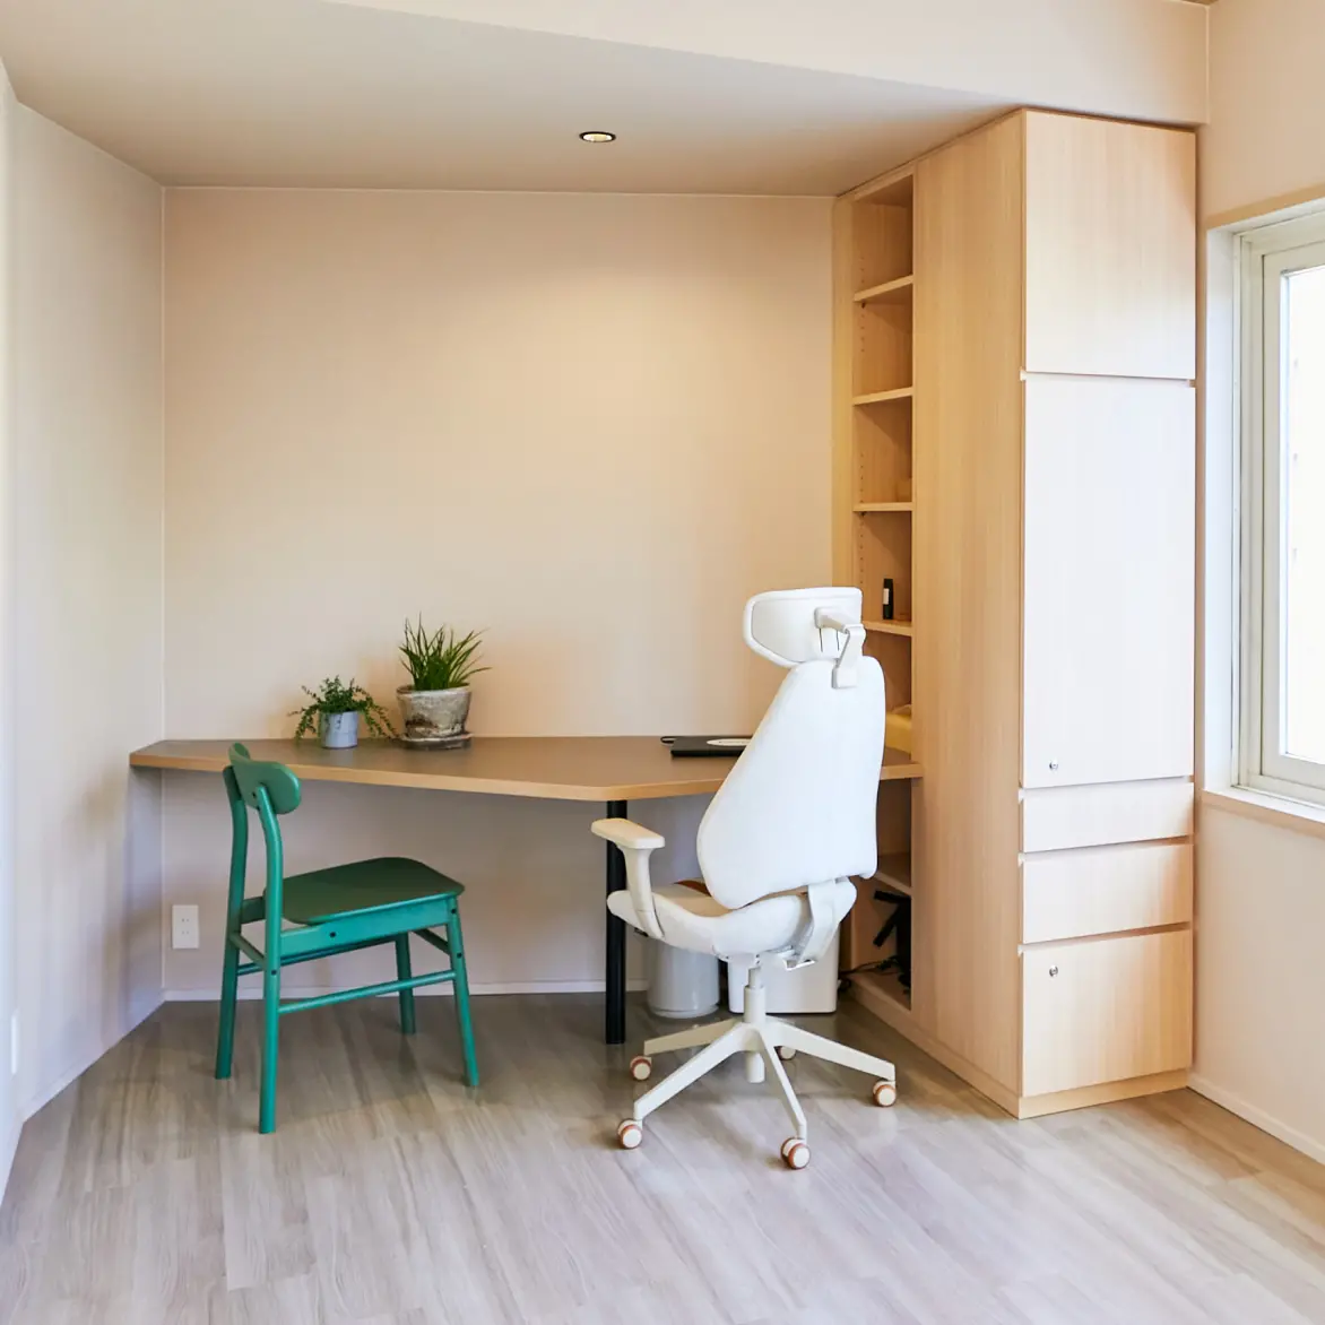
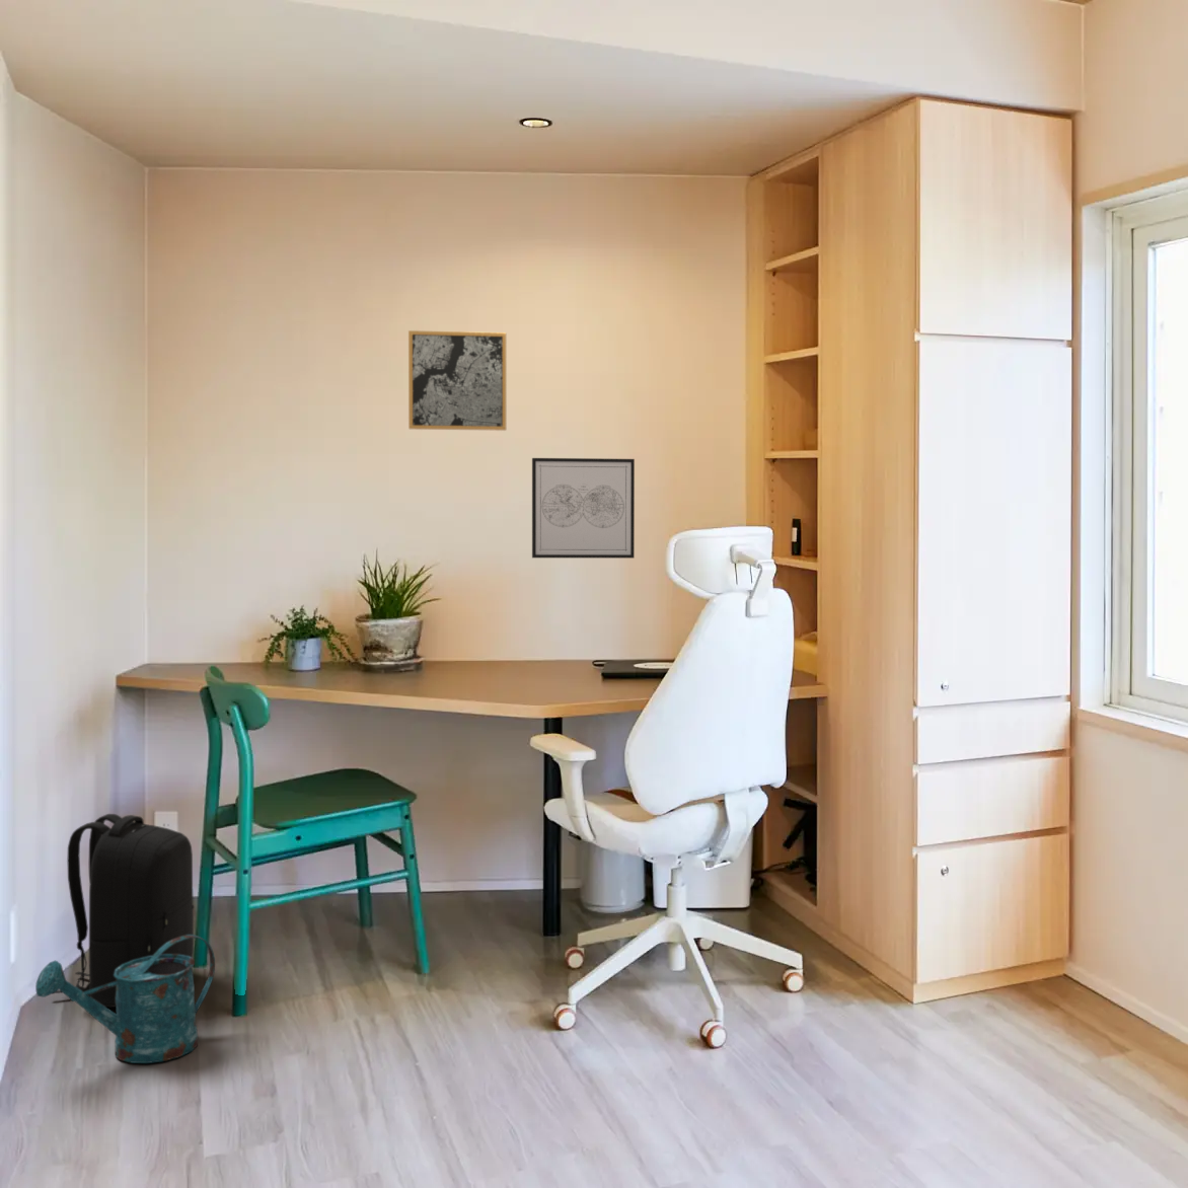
+ wall art (457, 380)
+ watering can (128, 1001)
+ backpack (122, 903)
+ wall art (583, 508)
